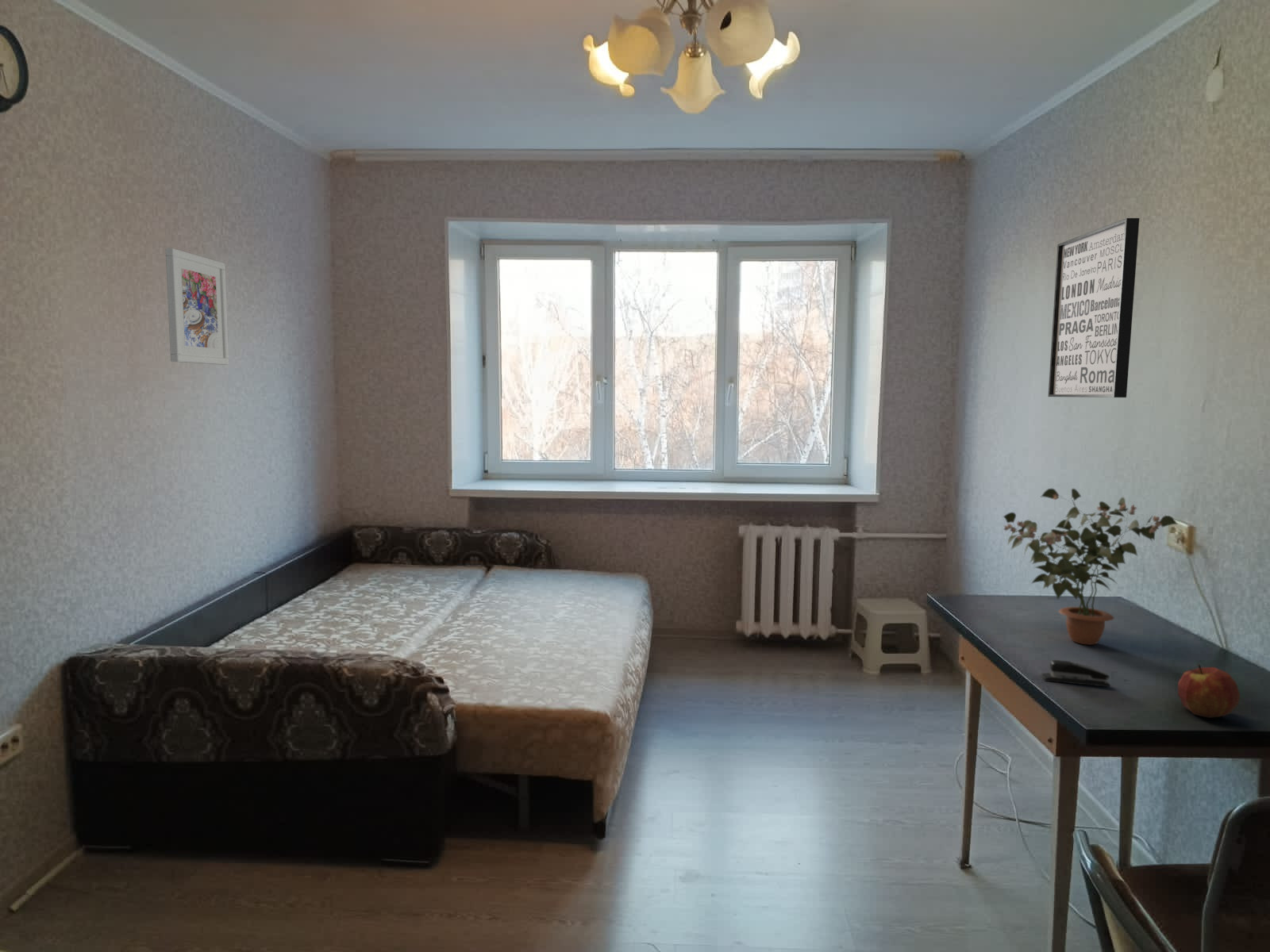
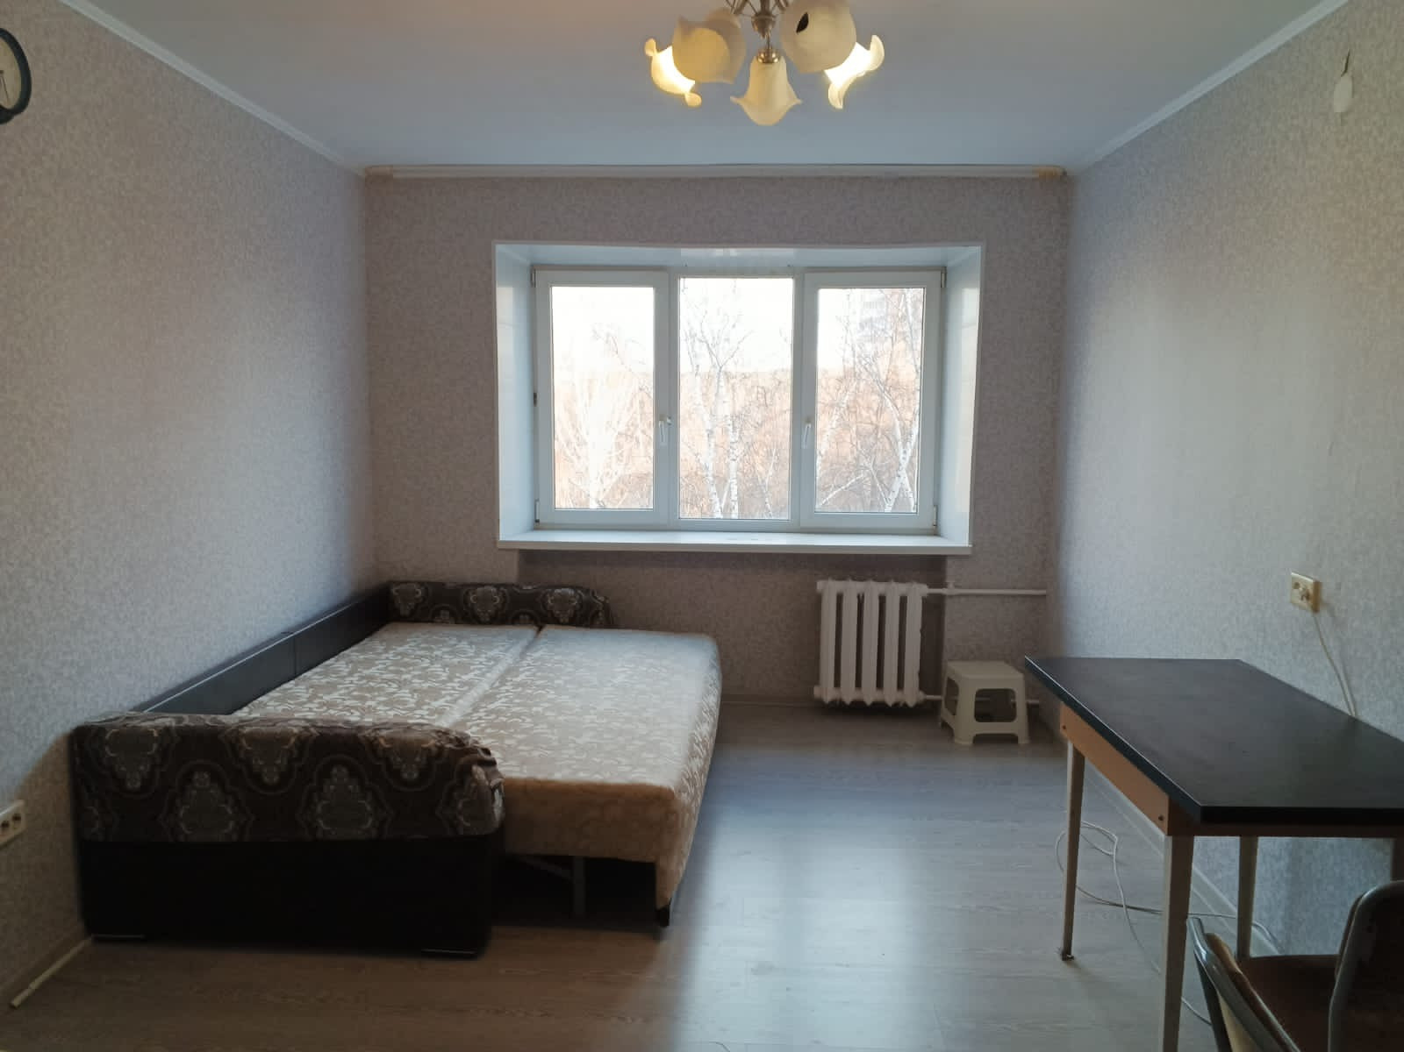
- potted plant (1087, 566)
- apple (1208, 690)
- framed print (199, 309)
- stapler (1076, 672)
- wall art (1089, 315)
